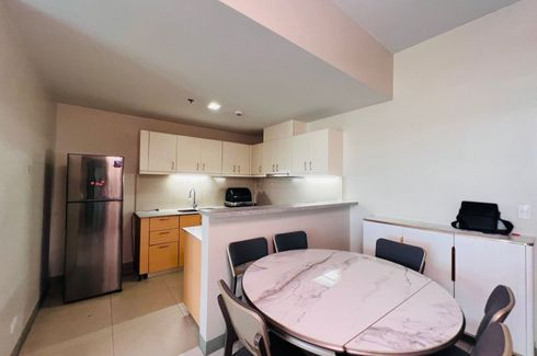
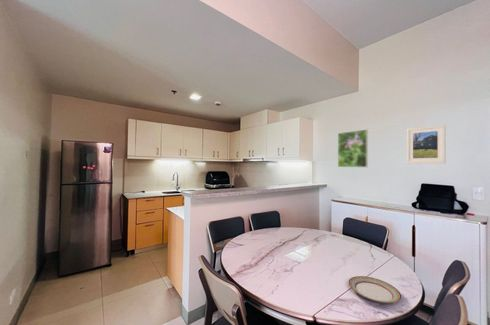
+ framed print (352, 149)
+ plate (373, 290)
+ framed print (425, 145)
